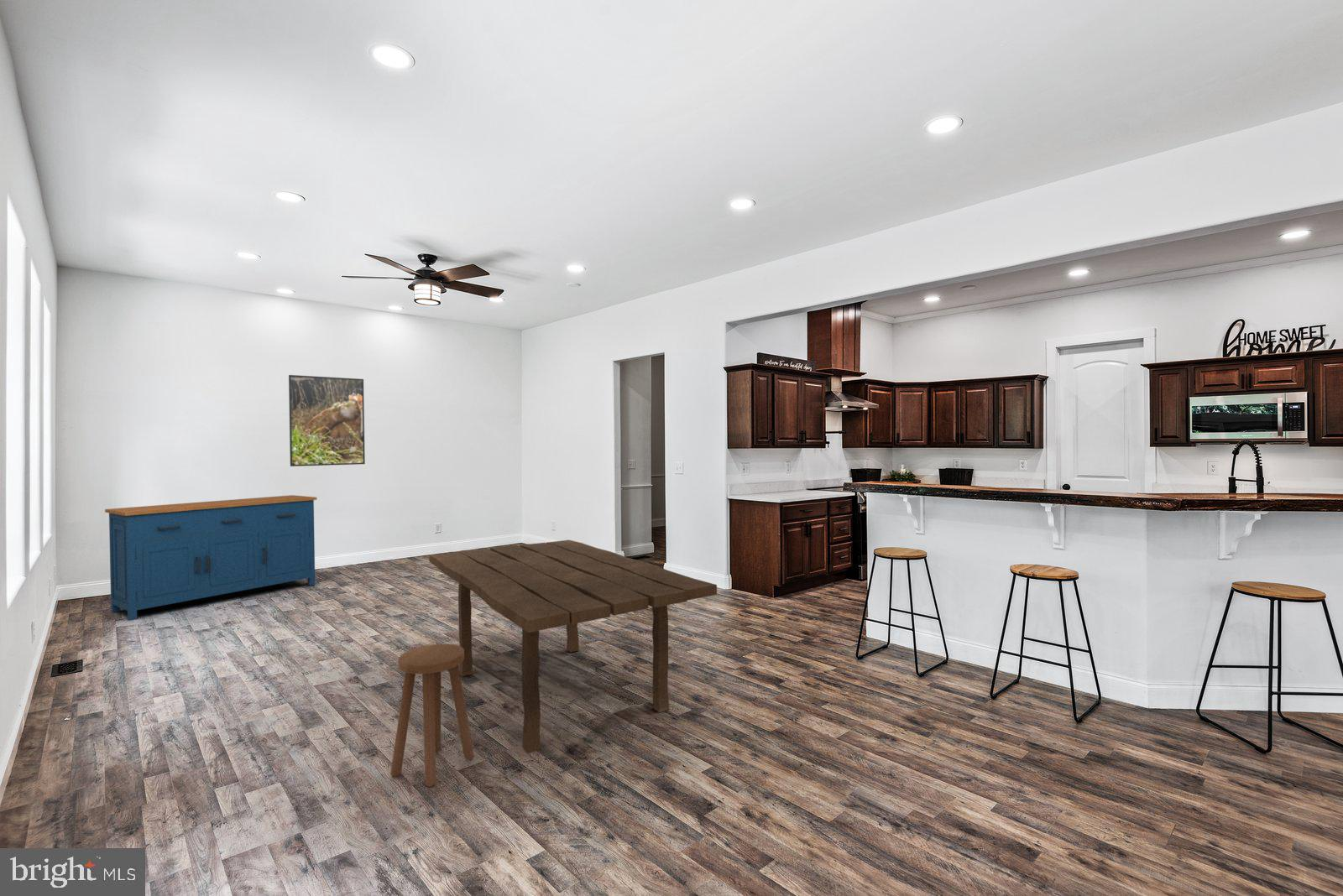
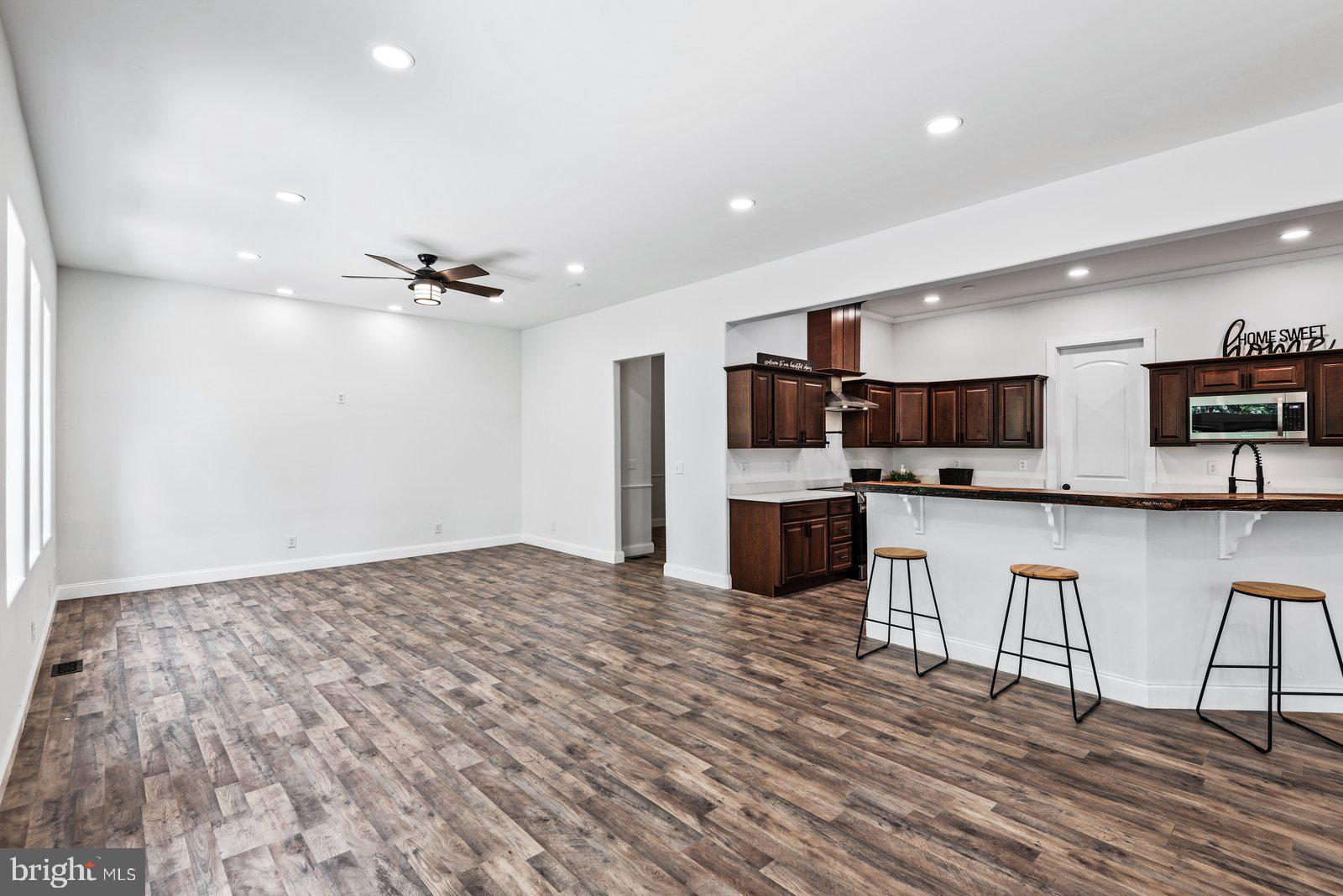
- stool (432, 710)
- dining table (554, 627)
- sideboard (221, 550)
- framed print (327, 421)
